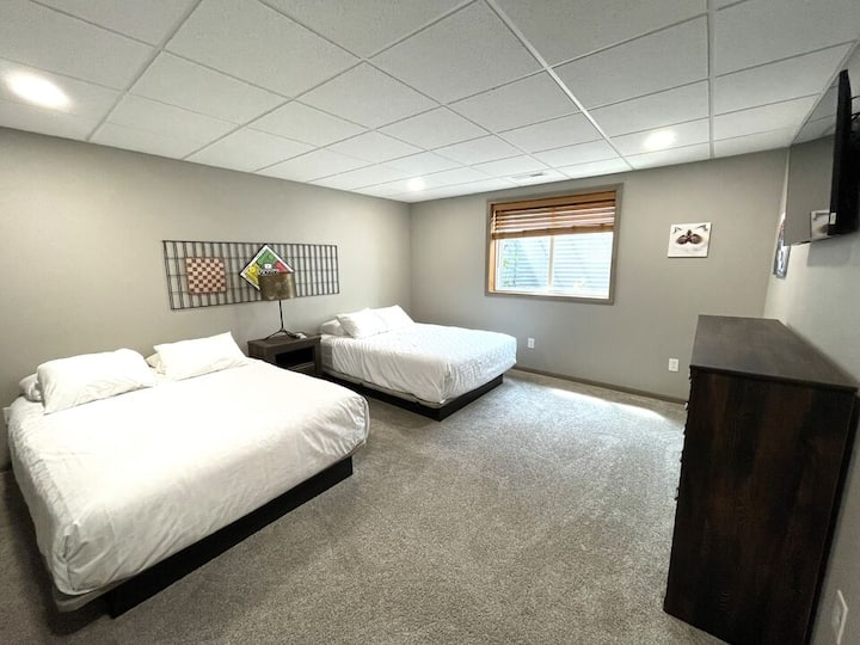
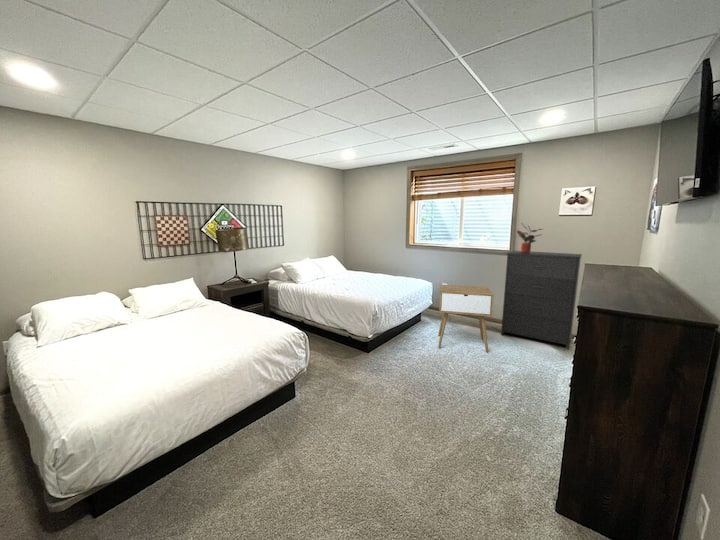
+ dresser (539, 296)
+ potted plant (529, 237)
+ nightstand (463, 313)
